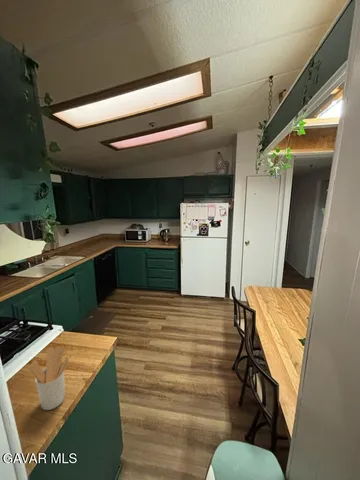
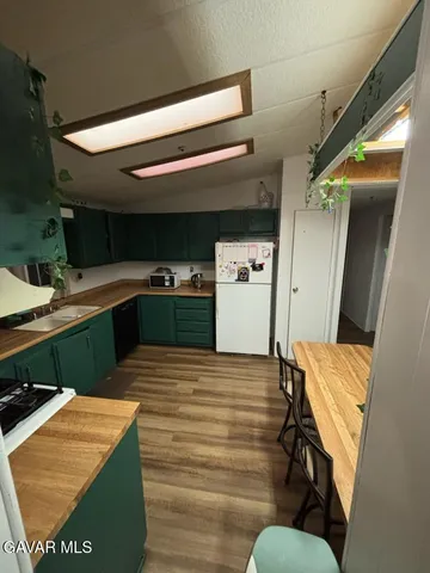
- utensil holder (52, 375)
